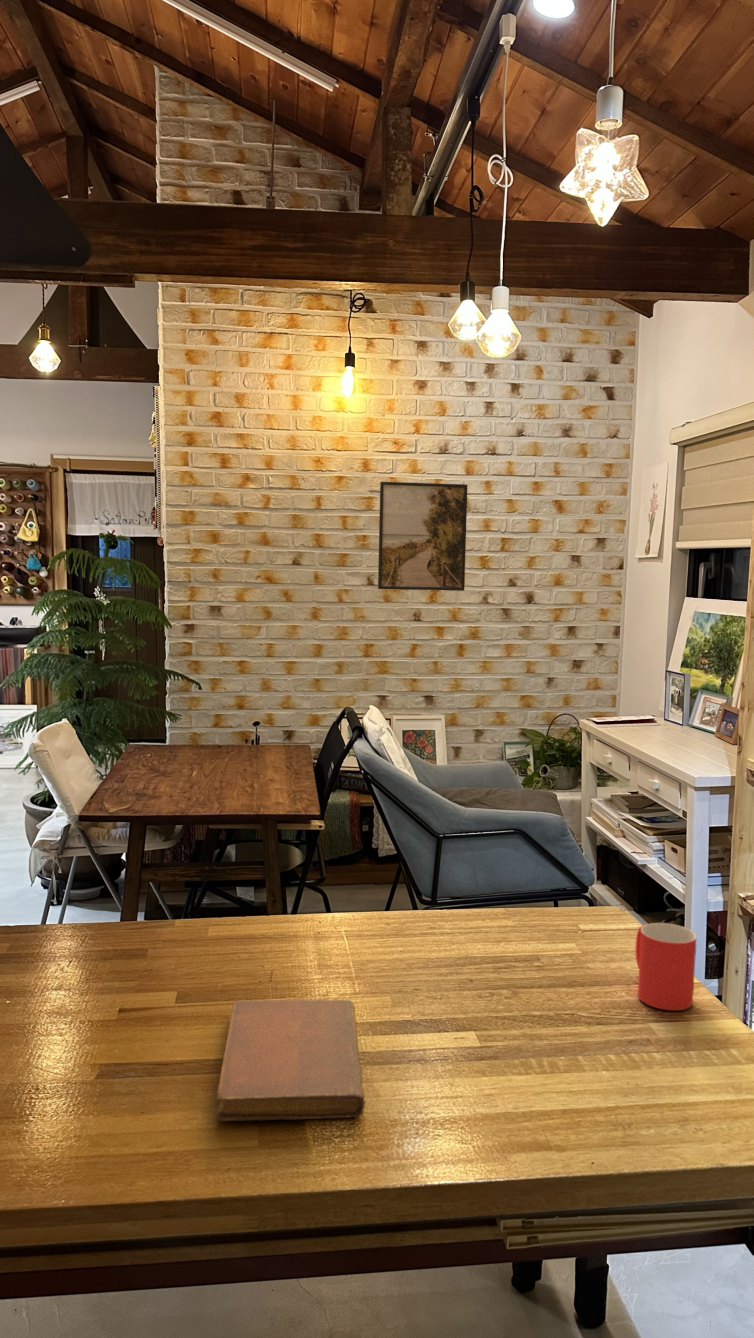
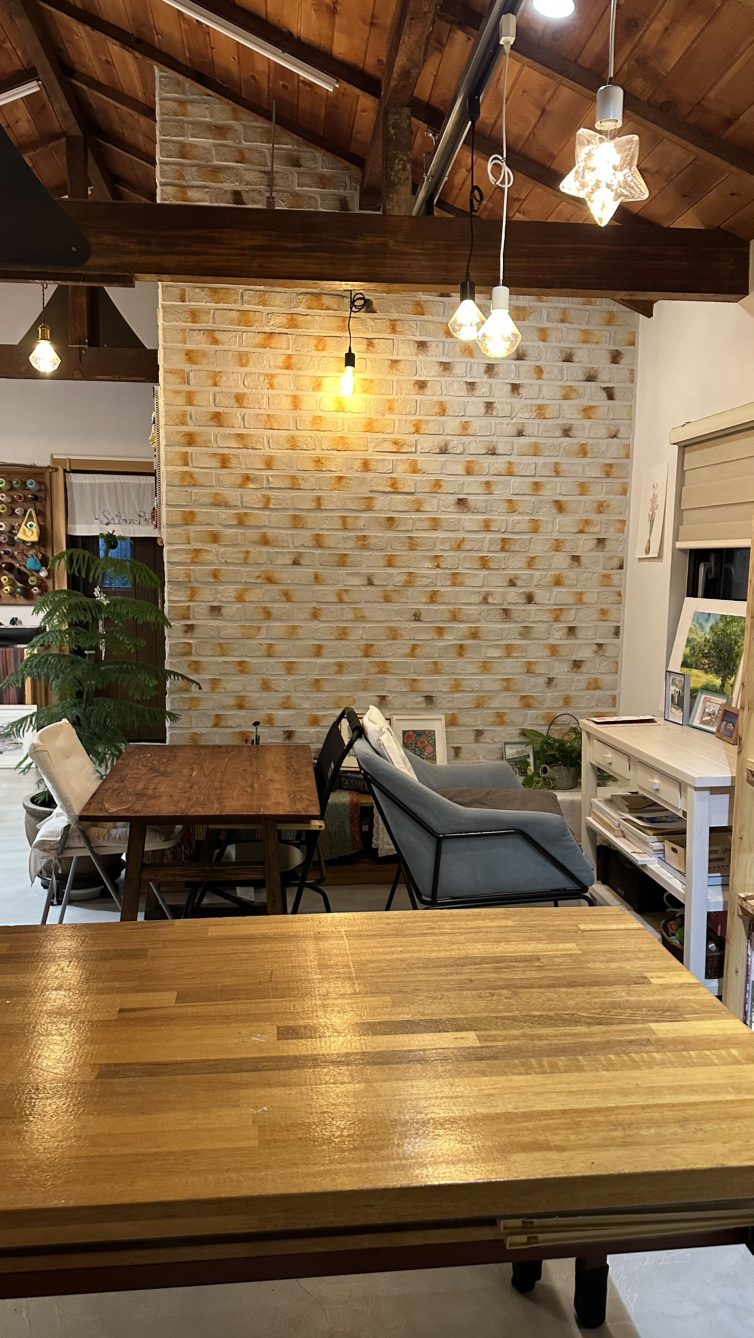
- mug (659, 959)
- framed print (422, 536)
- notebook (292, 1053)
